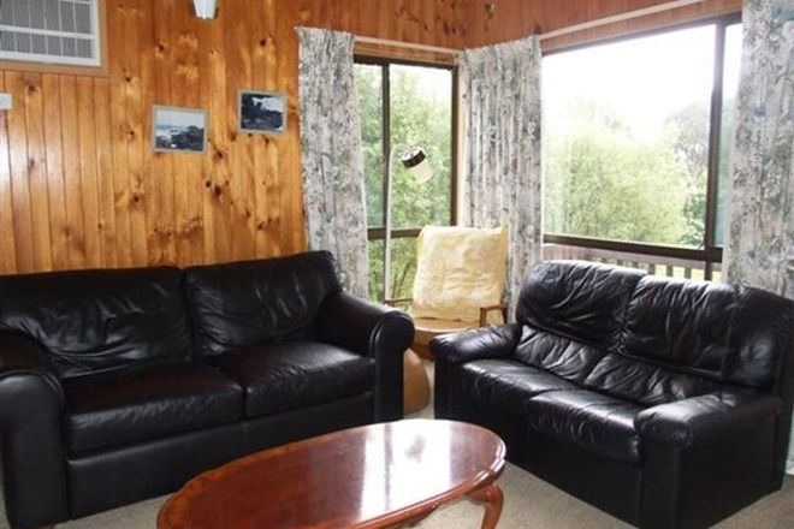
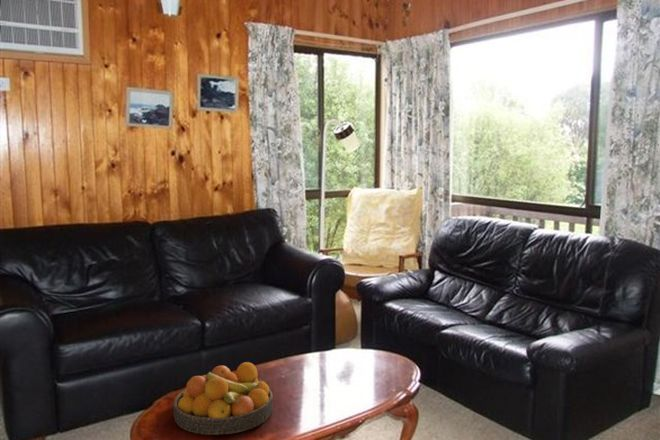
+ fruit bowl (223, 390)
